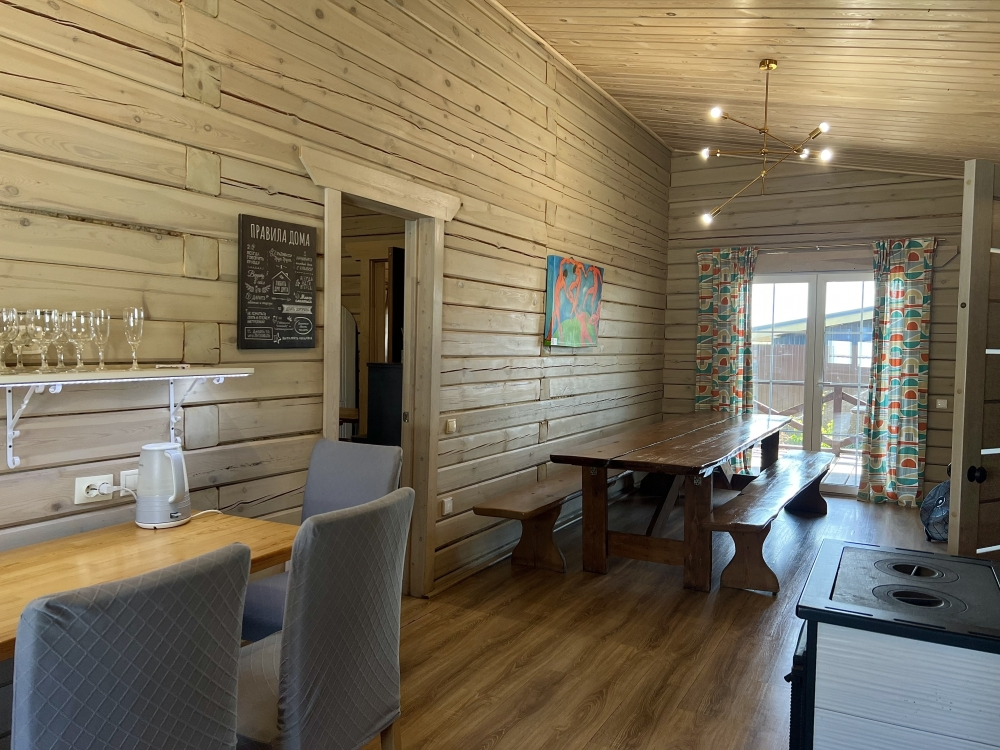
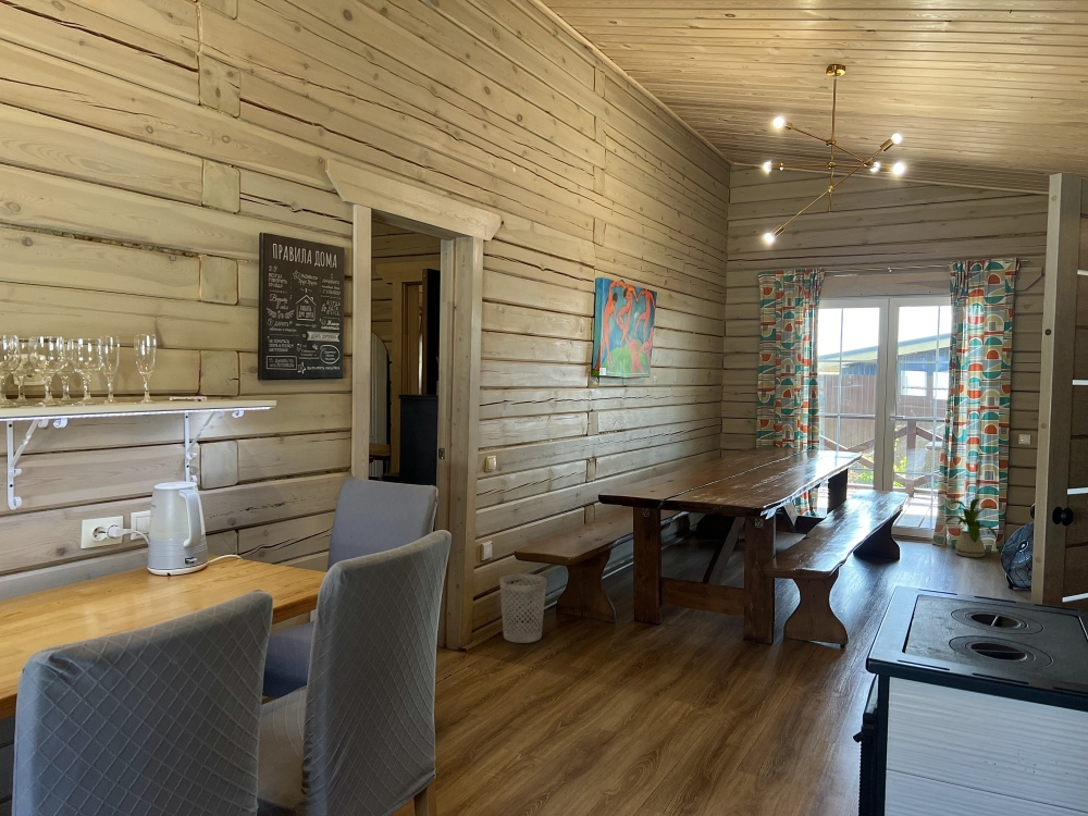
+ house plant (973, 524)
+ wastebasket (522, 607)
